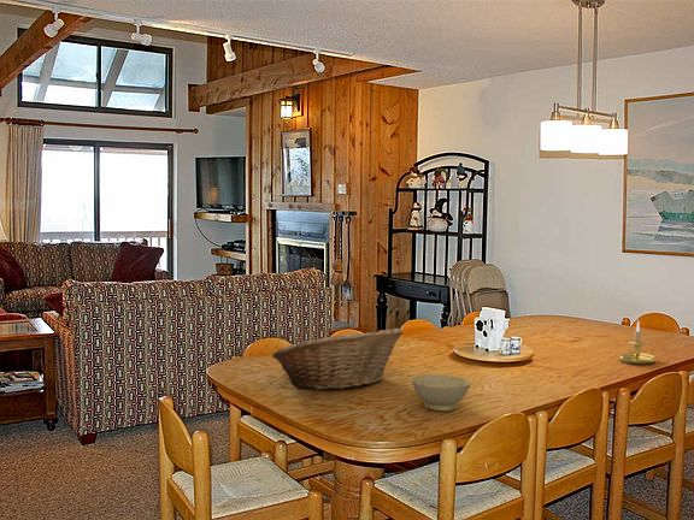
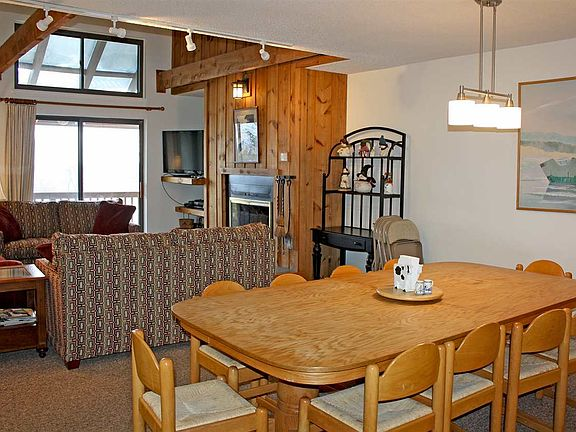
- candle holder (636, 341)
- bowl (440, 394)
- fruit basket (339, 353)
